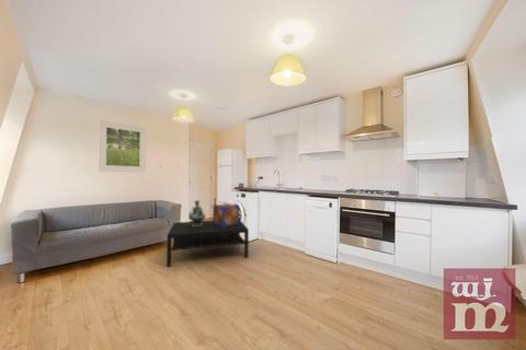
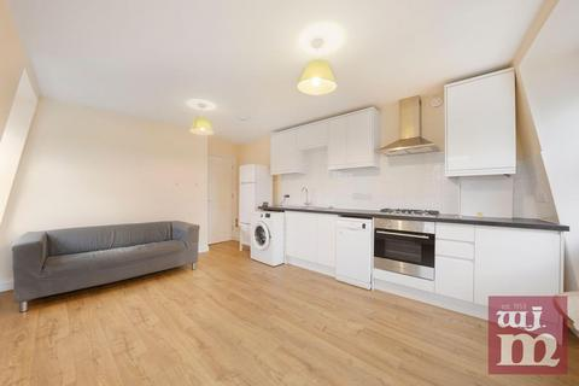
- decorative cube (226, 214)
- decorative urn (196, 212)
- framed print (123, 148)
- coffee table (208, 238)
